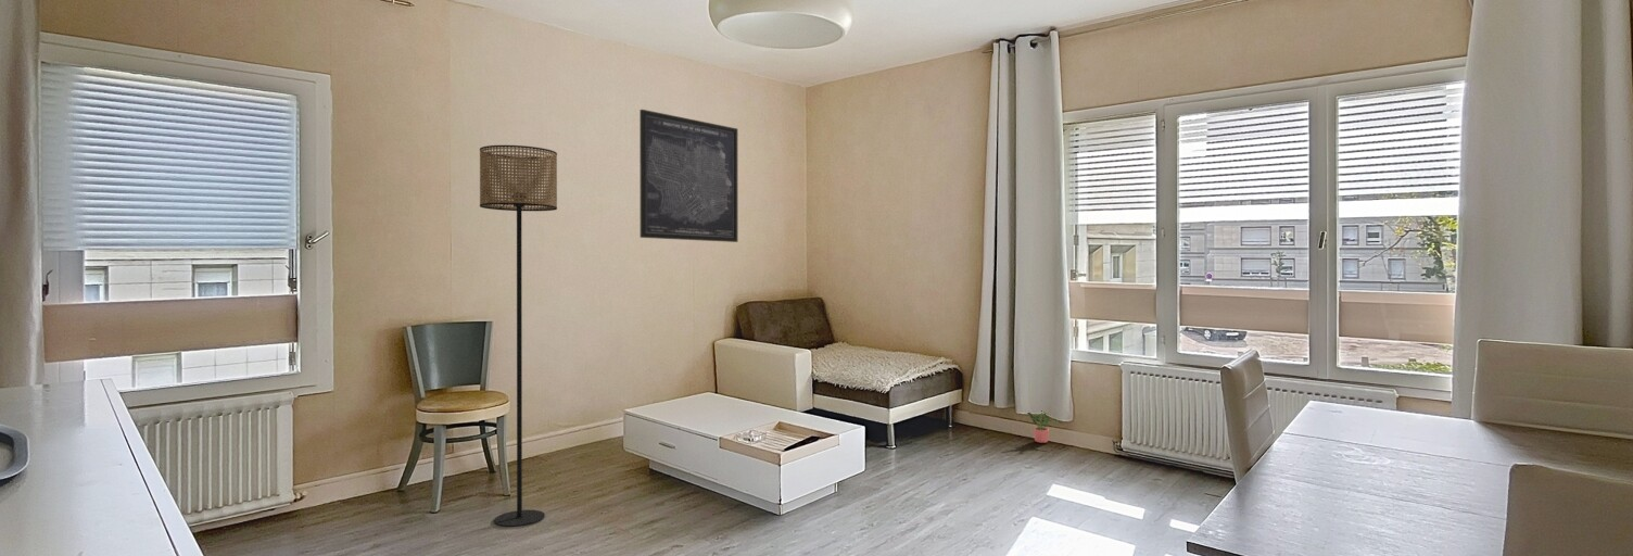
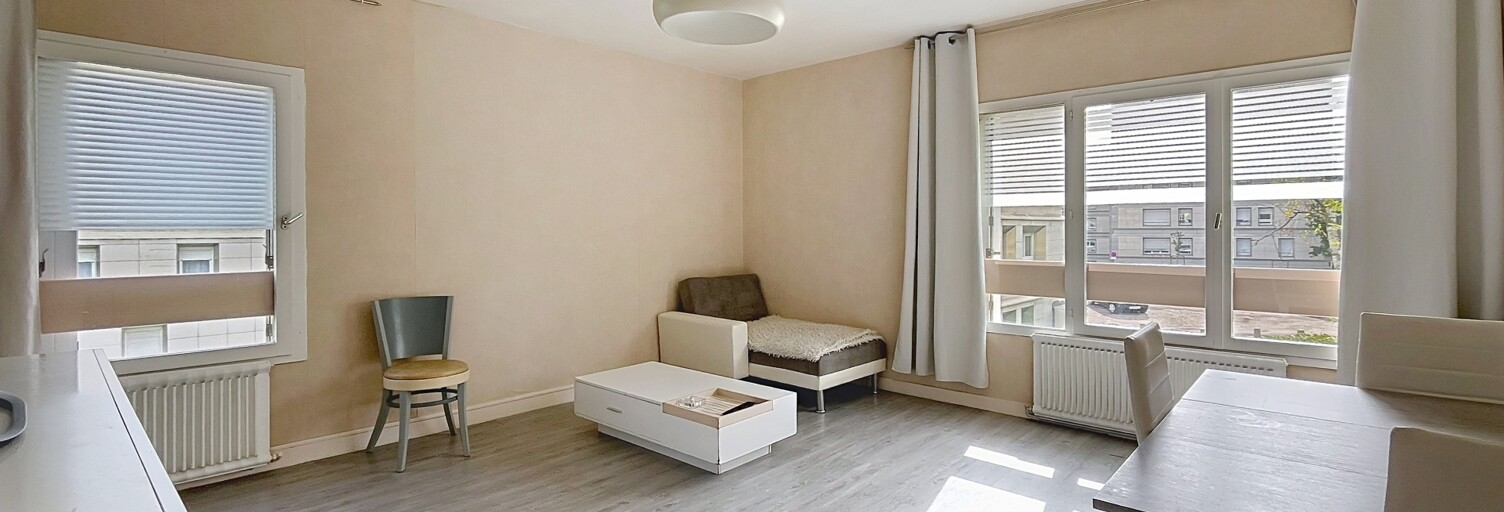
- floor lamp (519, 334)
- wall art (692, 179)
- potted plant (1043, 422)
